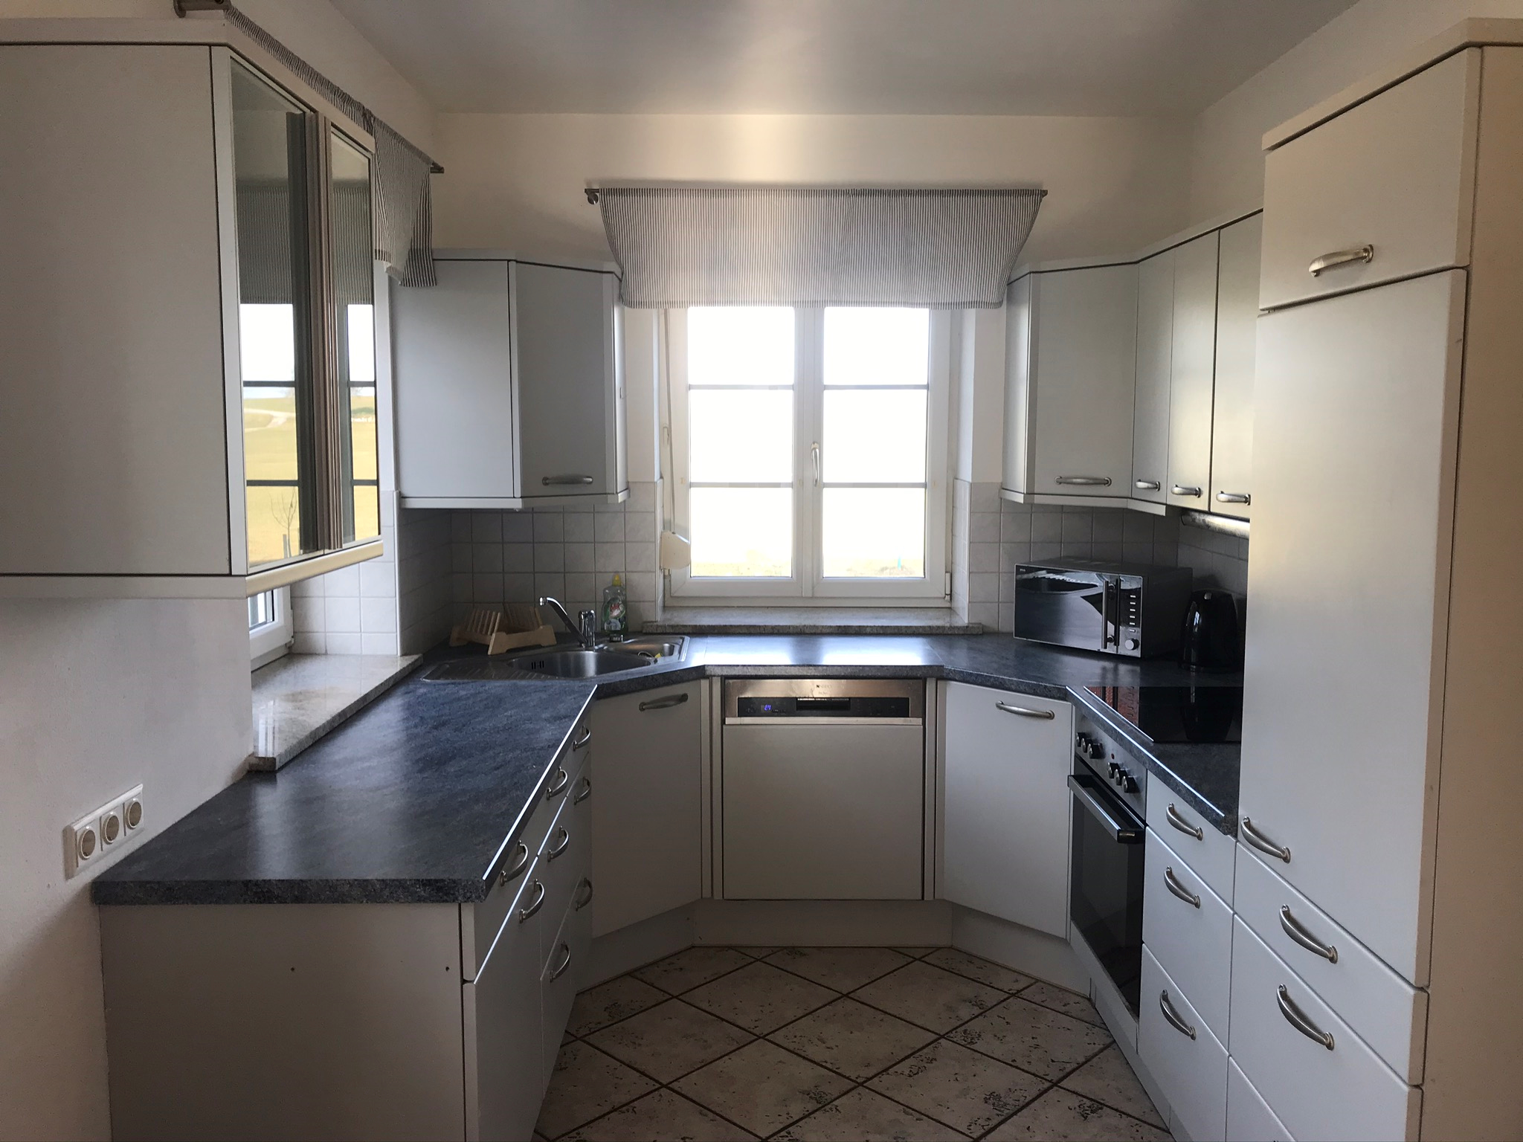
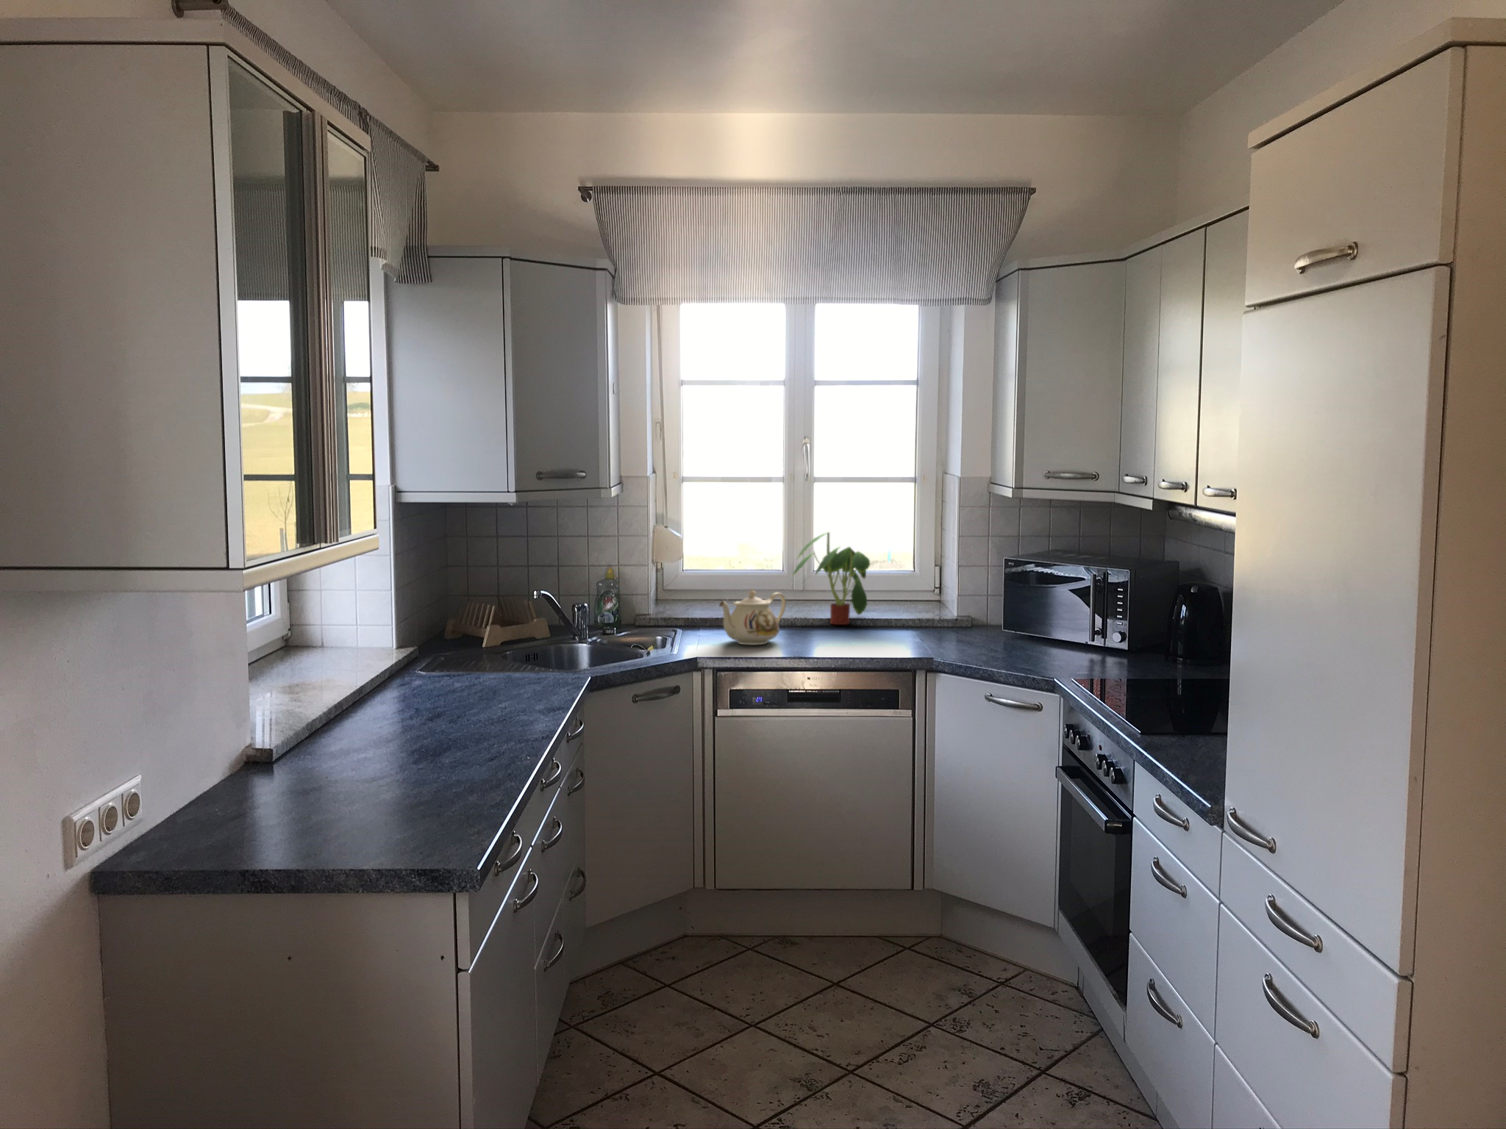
+ plant (840, 578)
+ teapot (752, 615)
